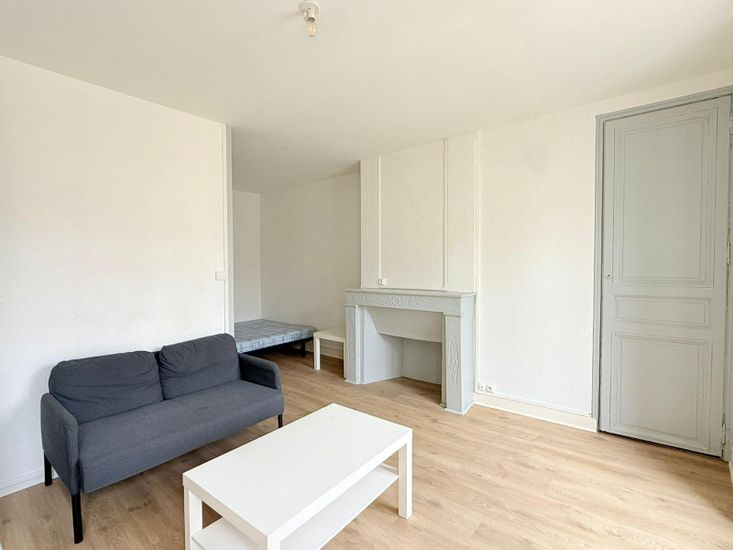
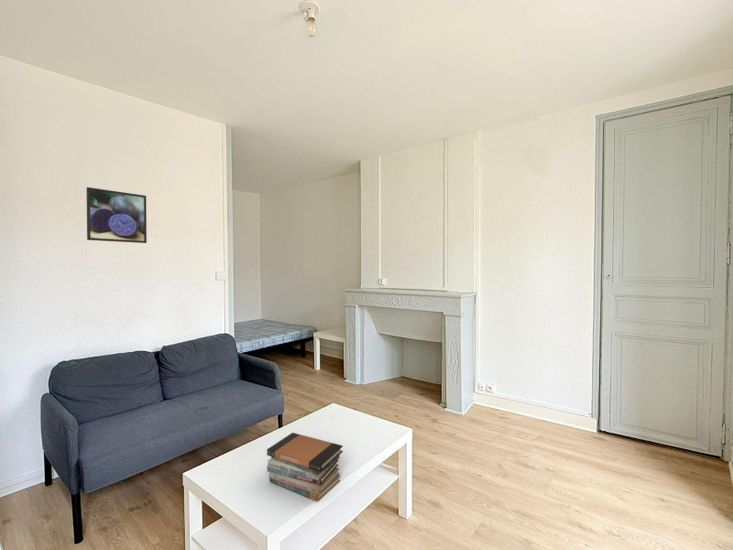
+ book stack (304, 464)
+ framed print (118, 216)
